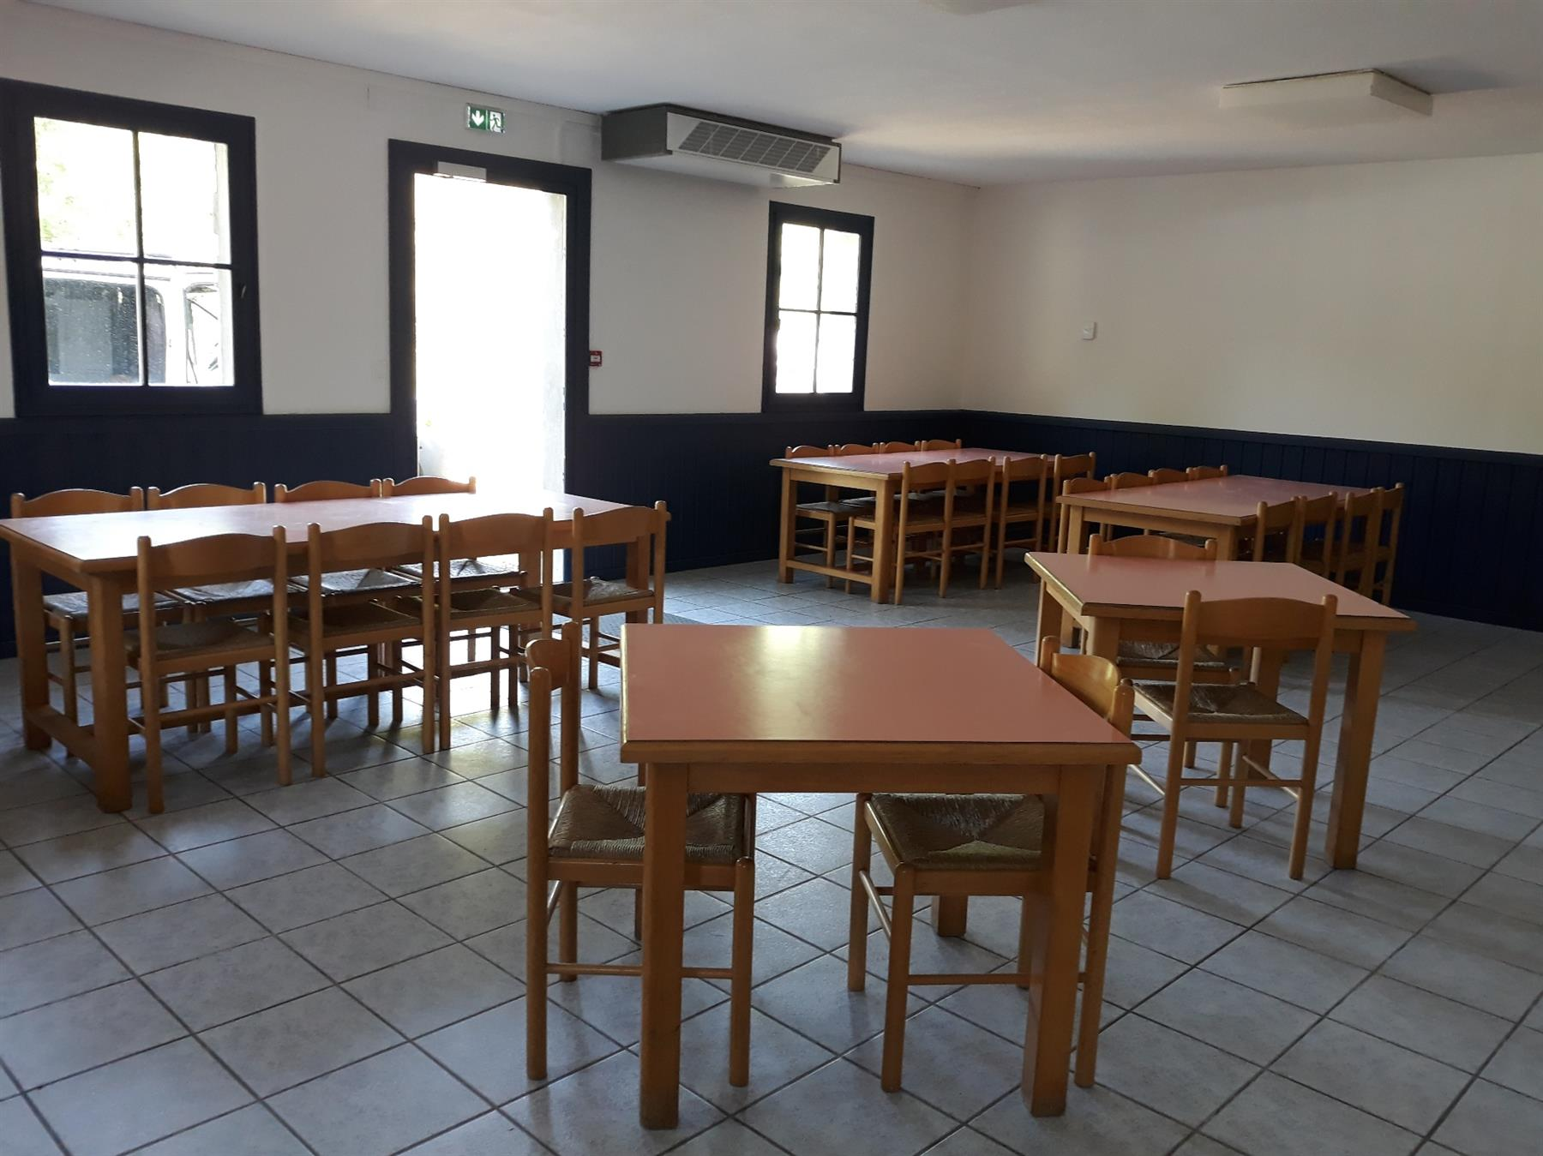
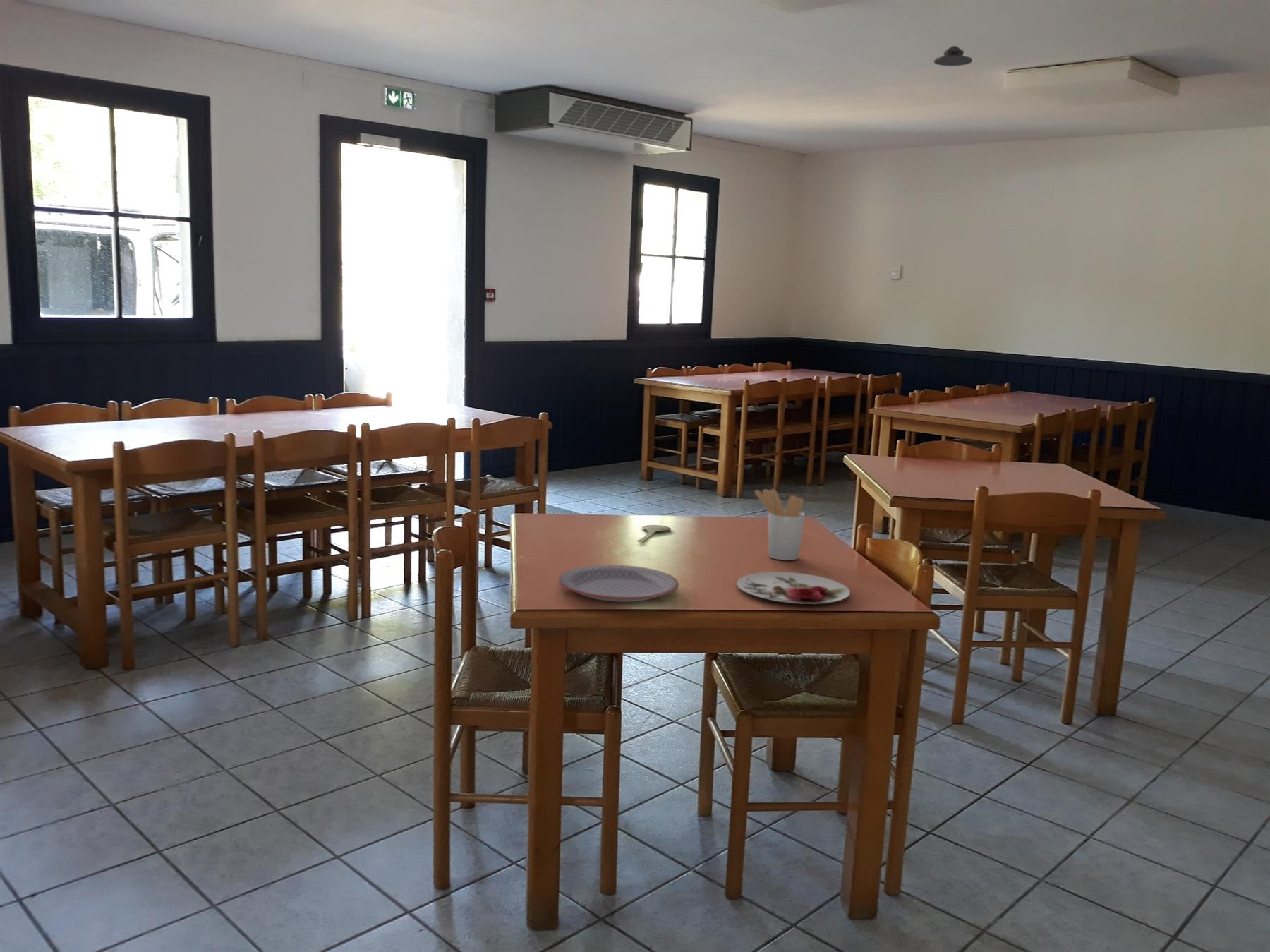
+ utensil holder (778, 522)
+ plate (793, 586)
+ spoon (650, 532)
+ plate (618, 584)
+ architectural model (953, 53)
